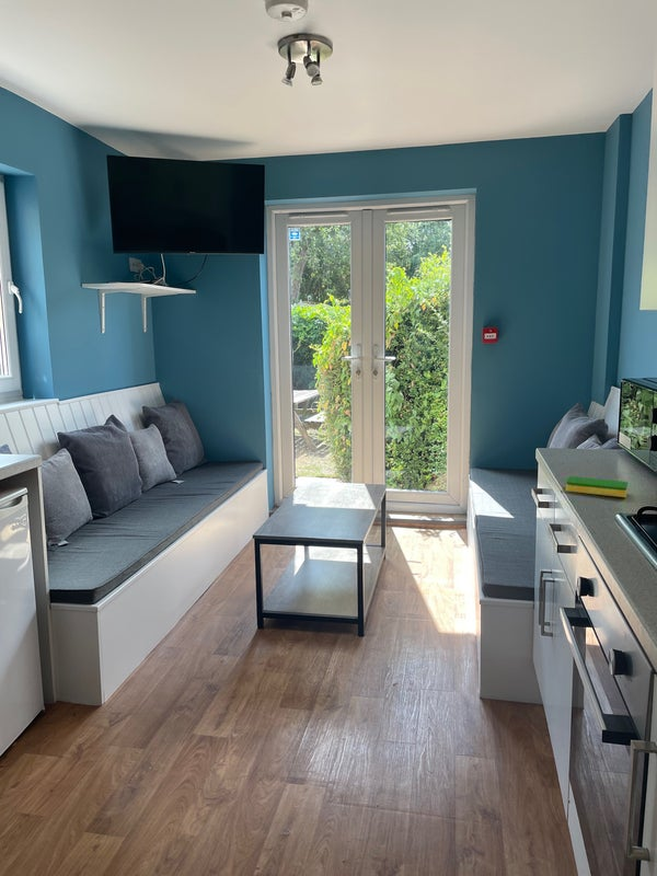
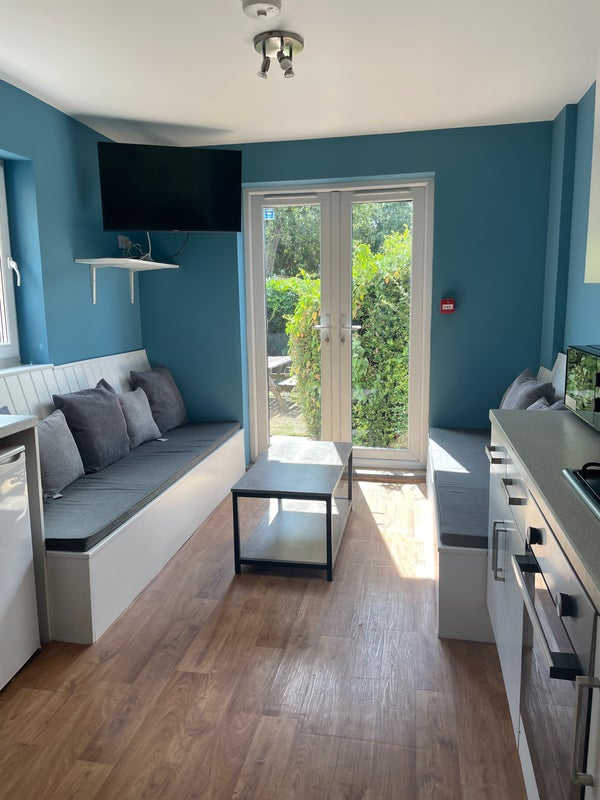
- dish sponge (596, 486)
